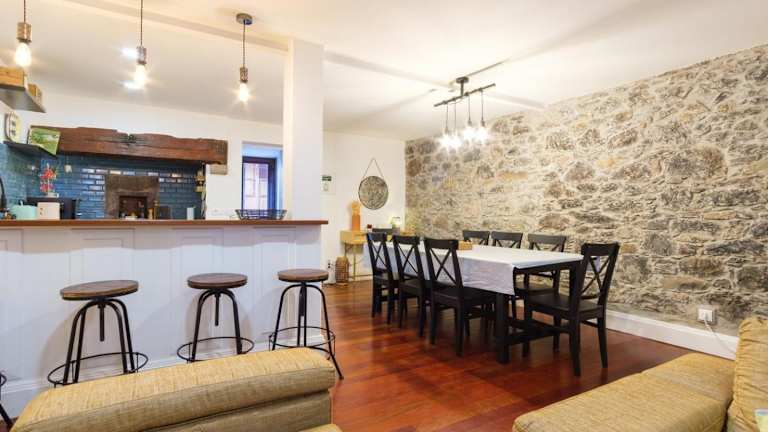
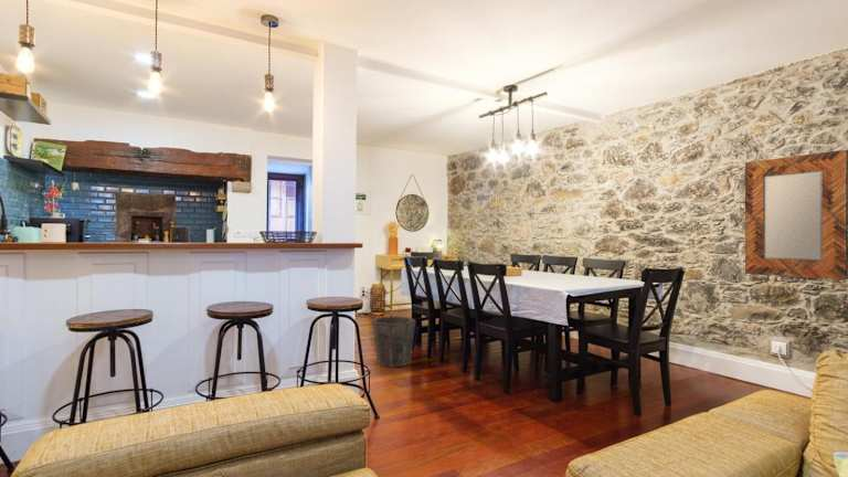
+ home mirror (792, 216)
+ waste bin (393, 341)
